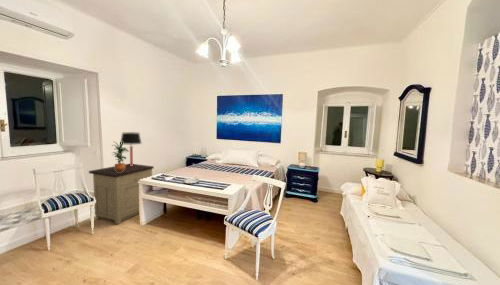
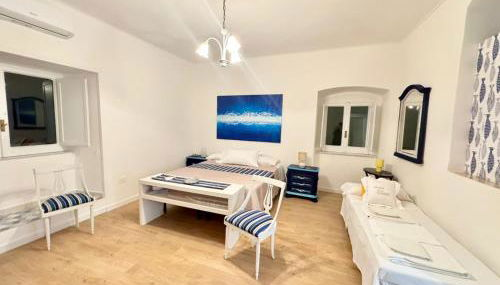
- table lamp (131, 149)
- nightstand (124, 191)
- potted plant (121, 156)
